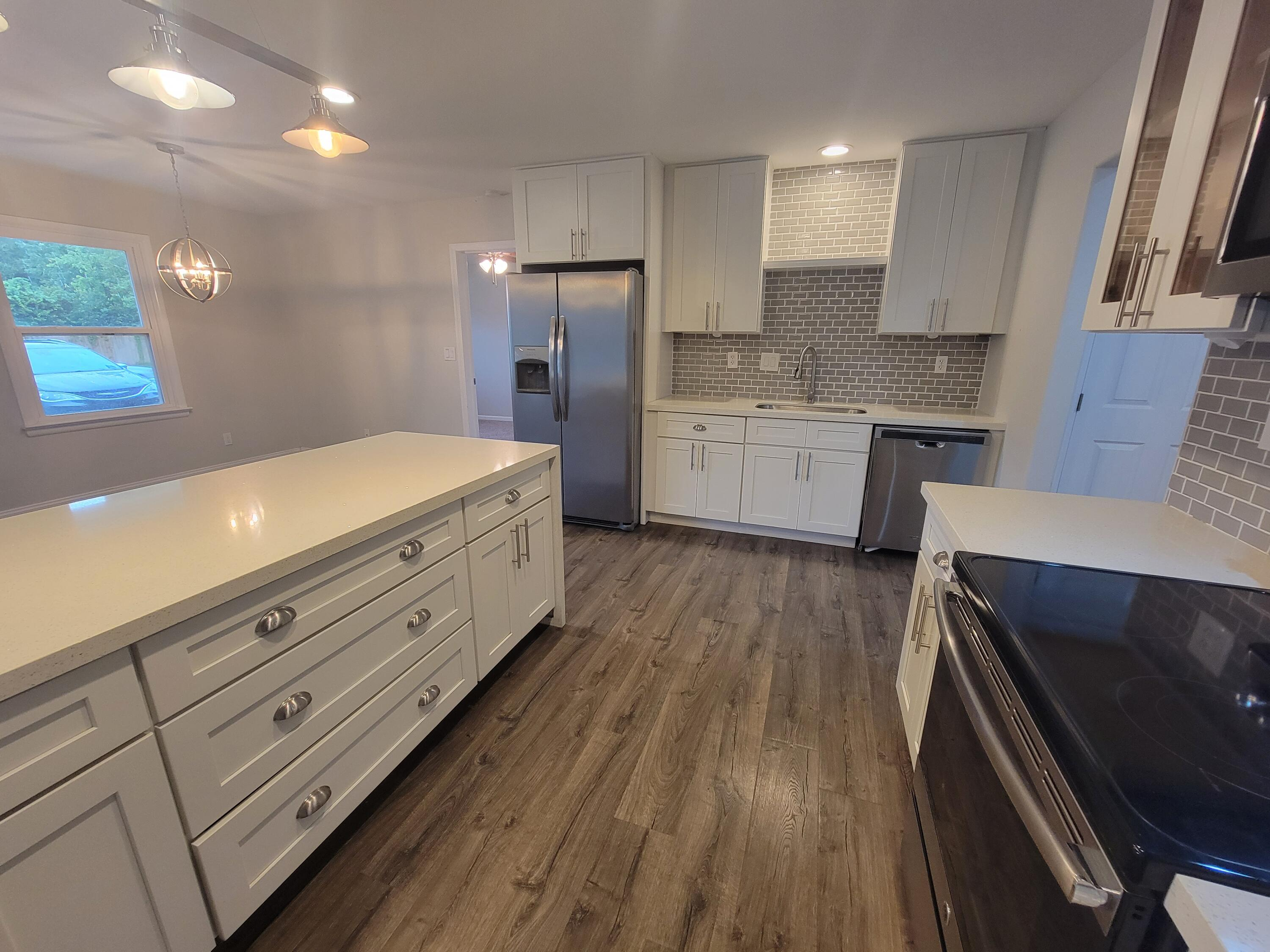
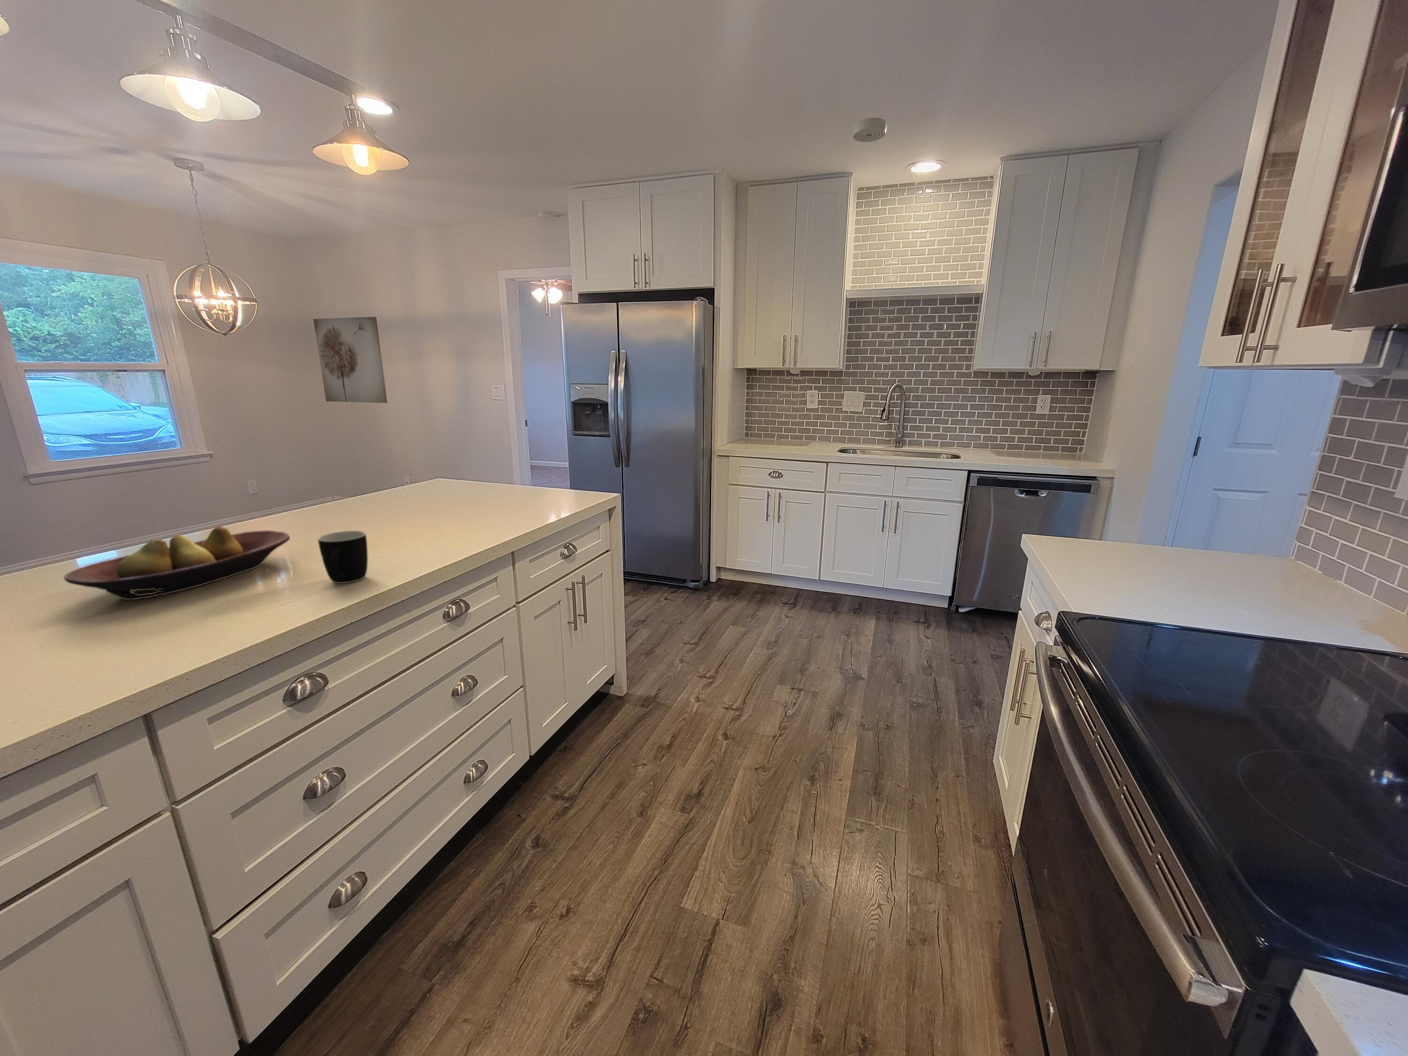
+ fruit bowl (192, 556)
+ smoke detector (869, 130)
+ wall art (350, 361)
+ mug (343, 559)
